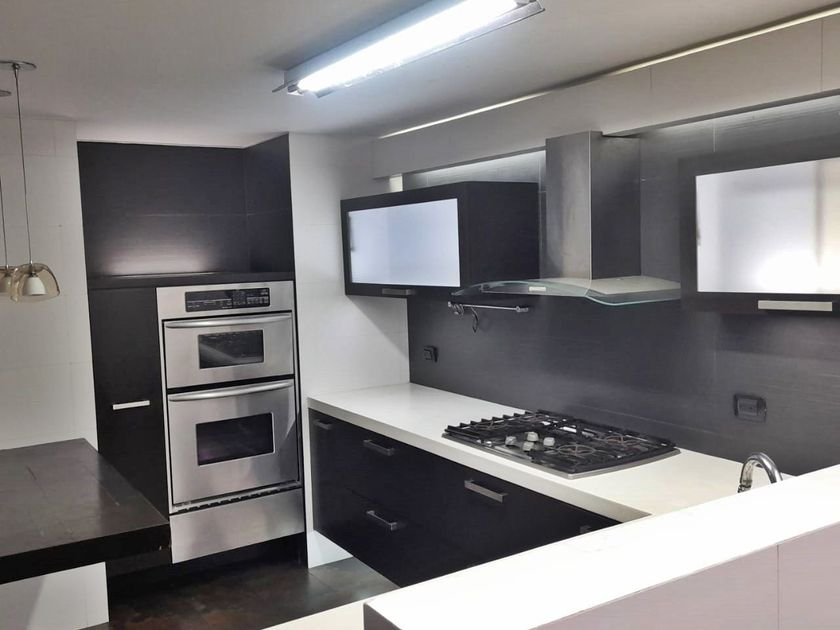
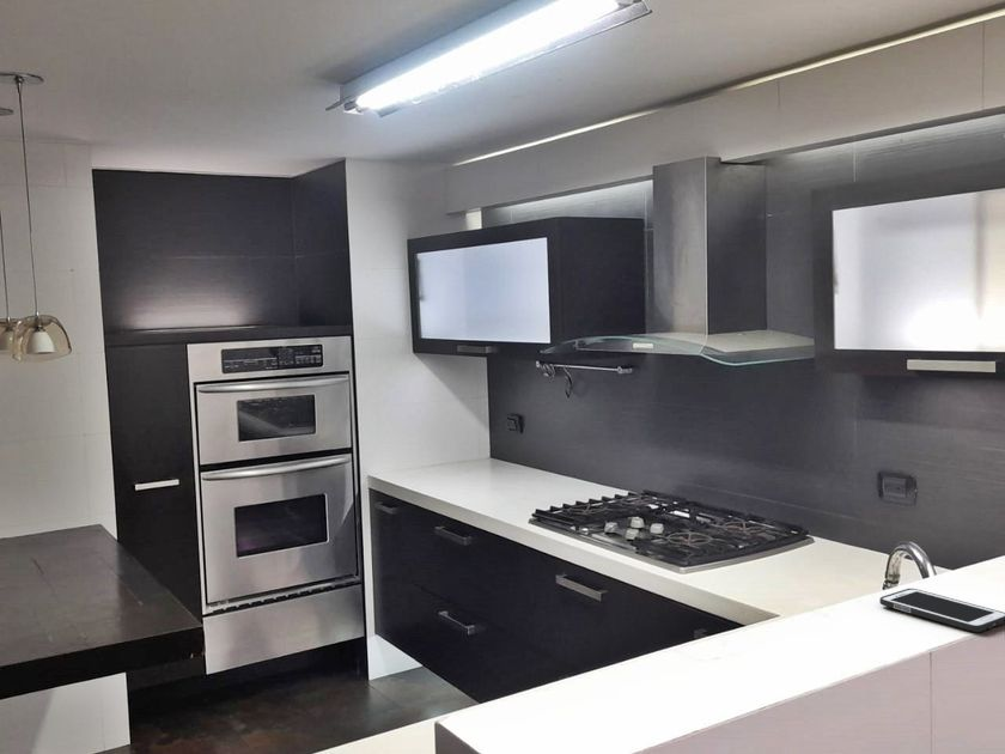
+ cell phone (942, 609)
